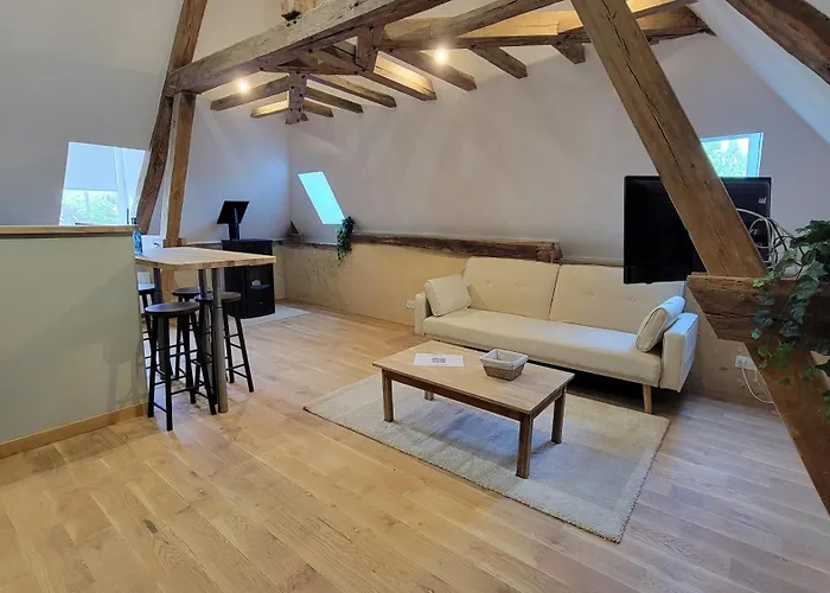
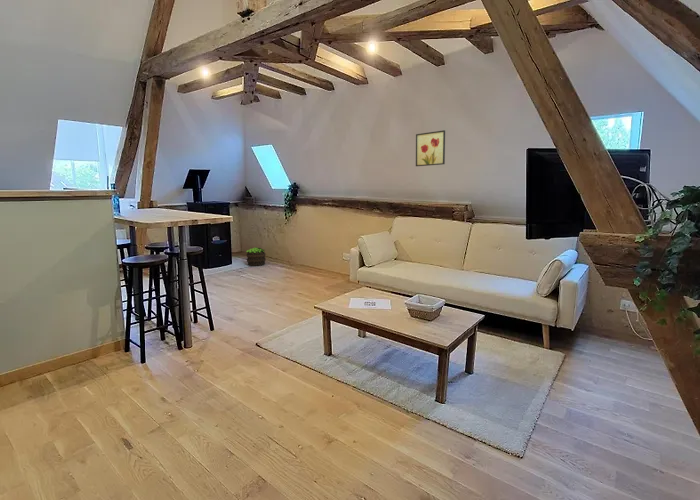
+ potted plant (256, 256)
+ wall art (430, 149)
